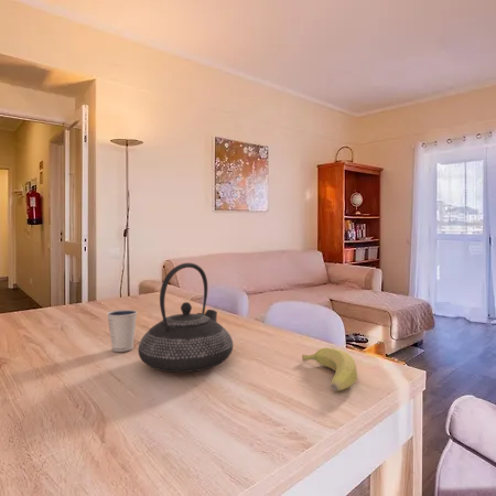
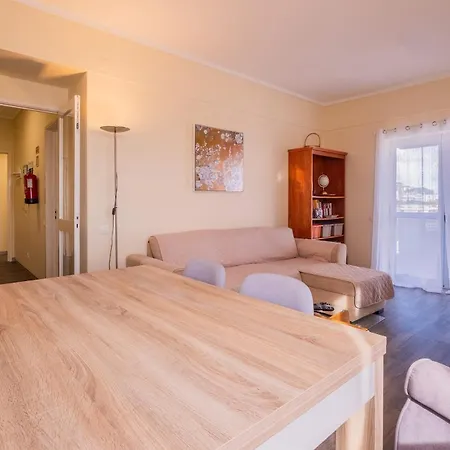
- dixie cup (122, 331)
- banana (325, 363)
- teapot (190, 312)
